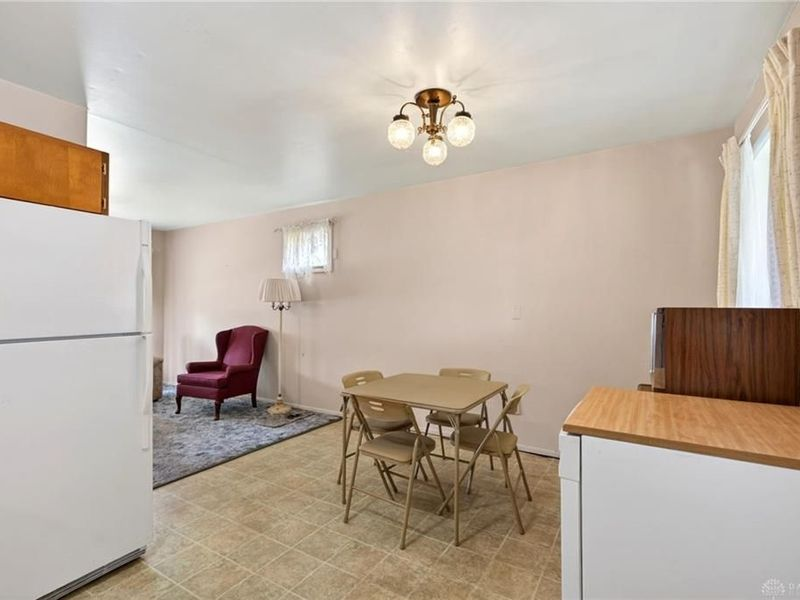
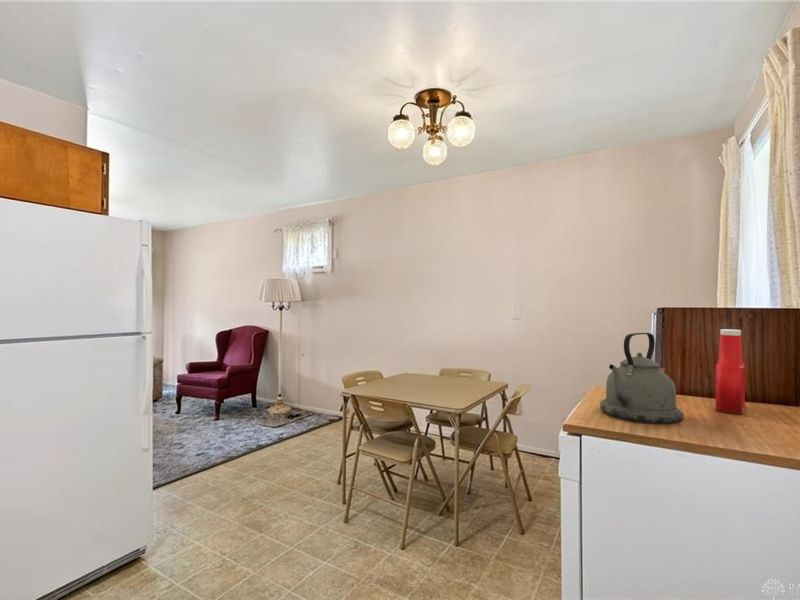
+ soap bottle (730, 369)
+ kettle (639, 373)
